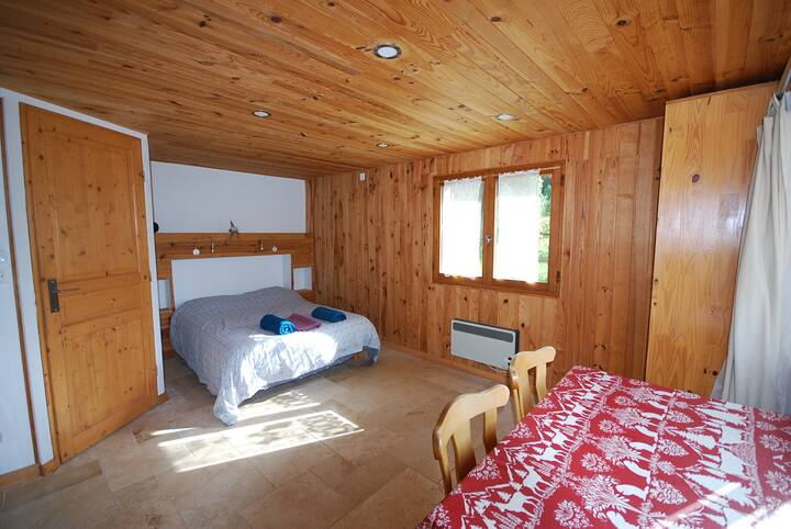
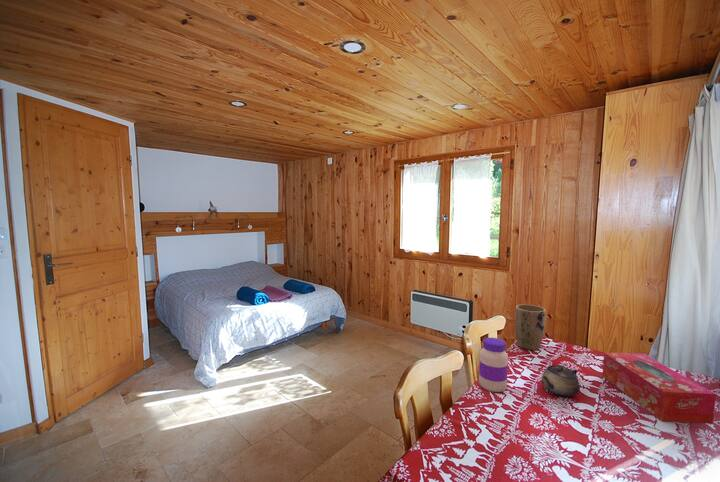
+ teapot (559, 378)
+ tissue box (651, 383)
+ jar (493, 363)
+ plant pot (529, 327)
